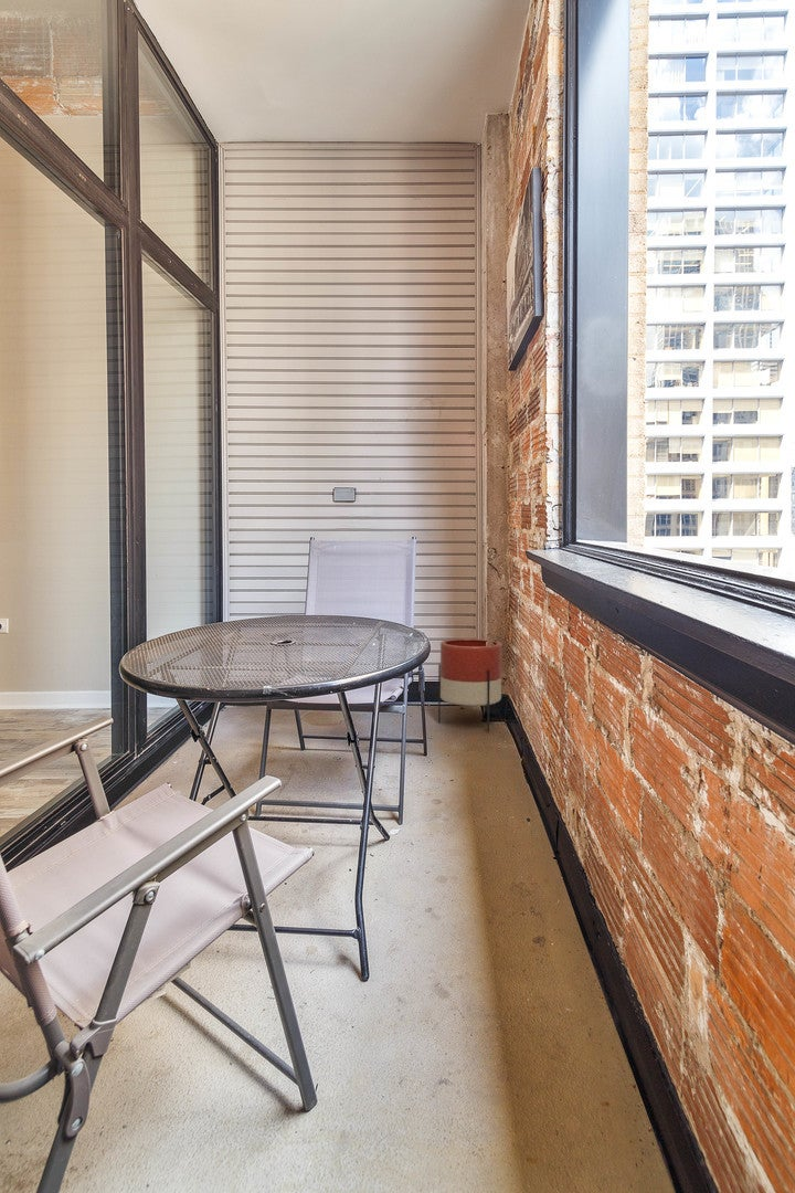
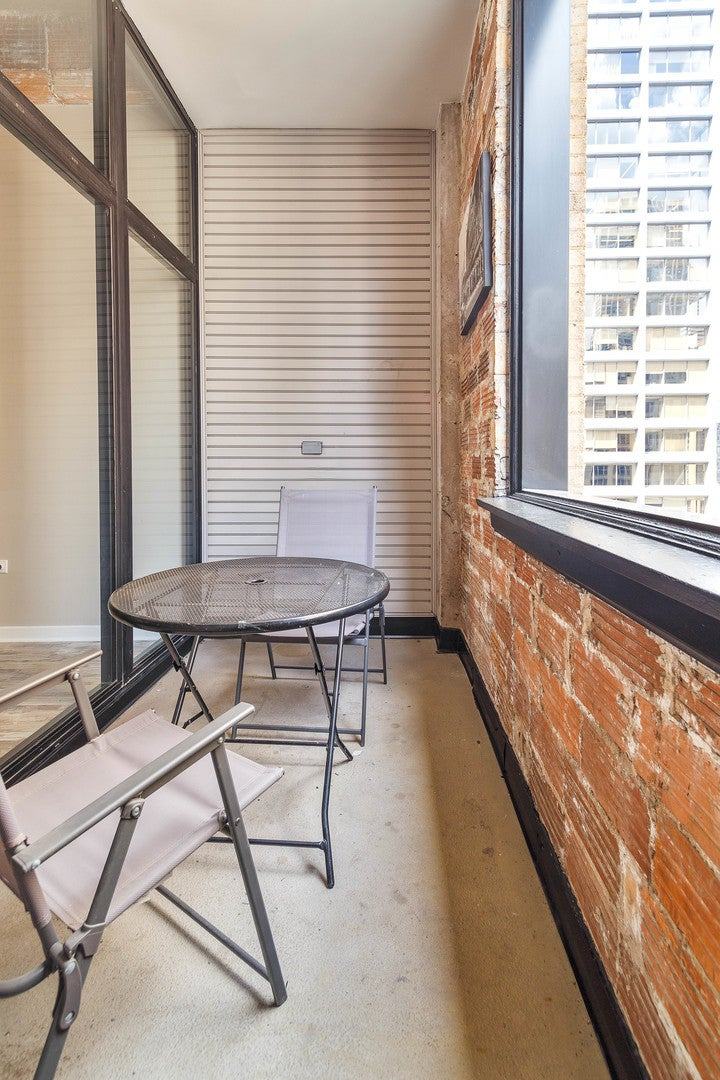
- planter (469, 683)
